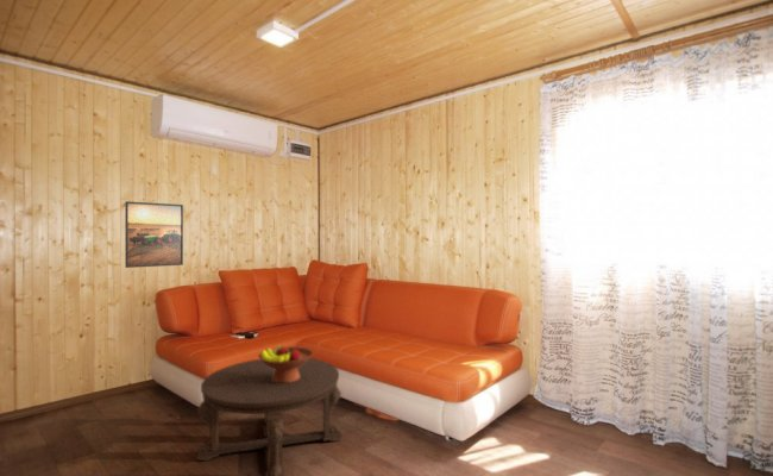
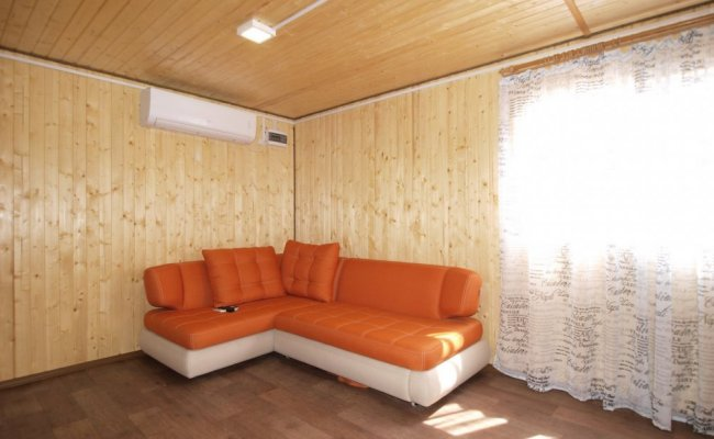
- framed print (155, 234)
- fruit bowl (285, 361)
- coffee table (272, 412)
